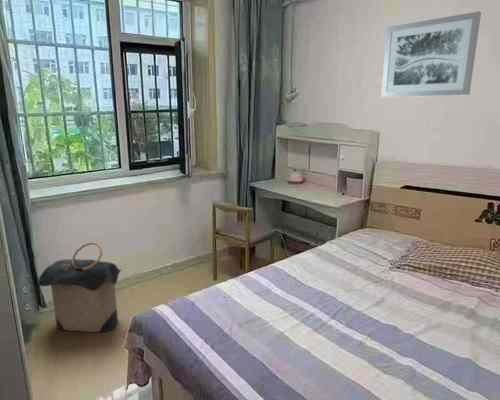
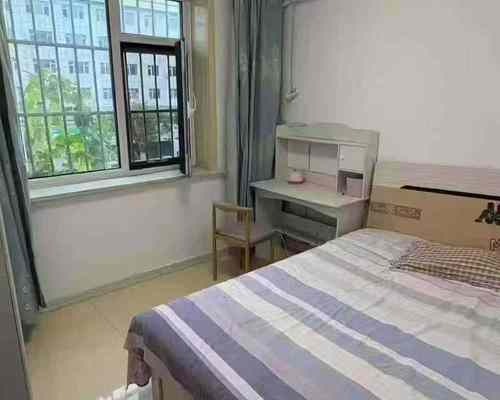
- laundry hamper (81, 286)
- wall art (425, 59)
